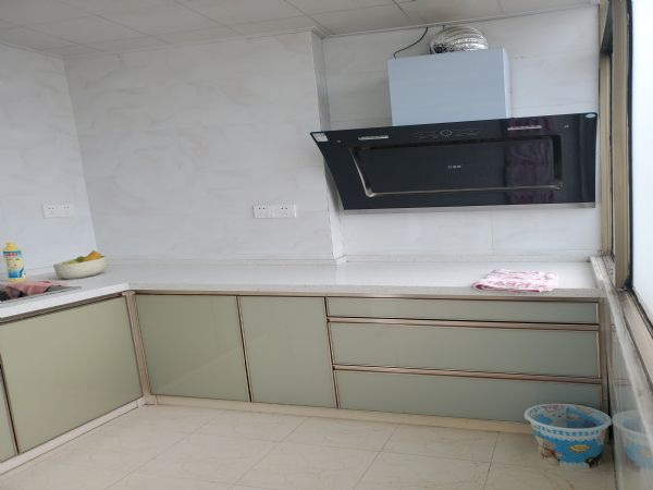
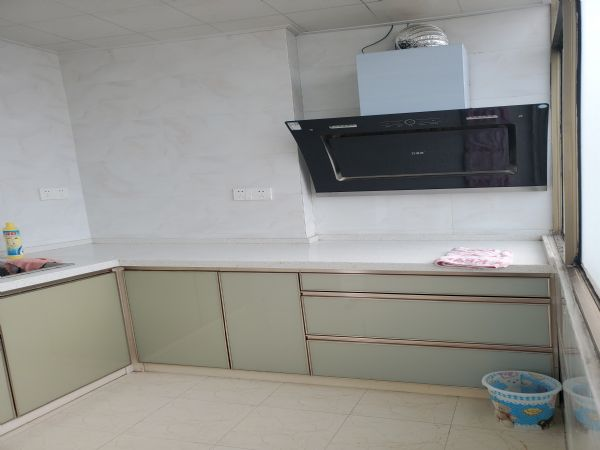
- fruit bowl (81, 264)
